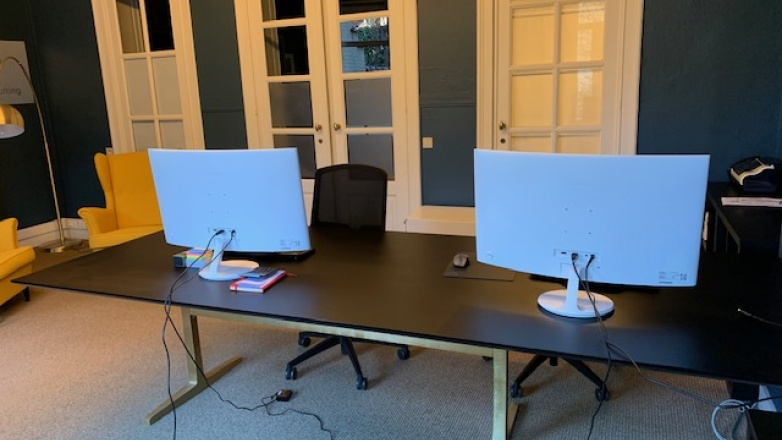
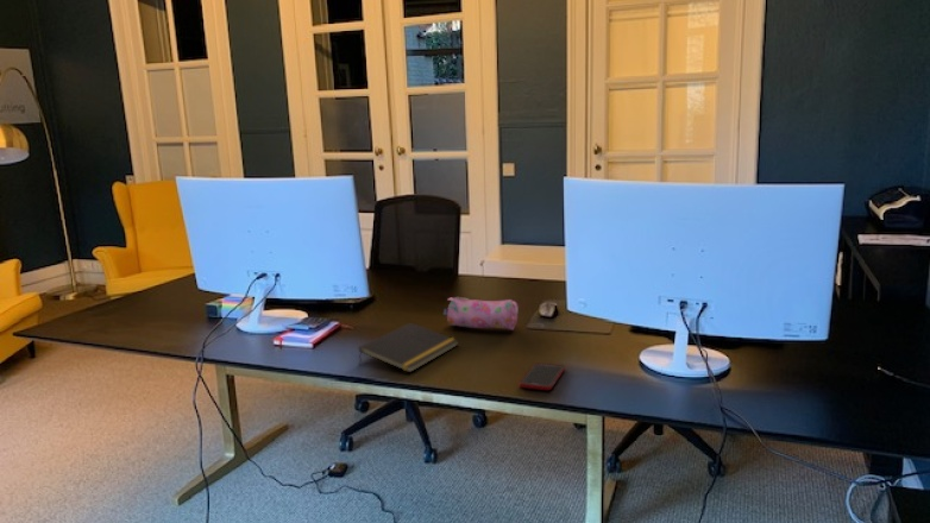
+ pencil case (482, 313)
+ notepad (410, 345)
+ cell phone (542, 376)
